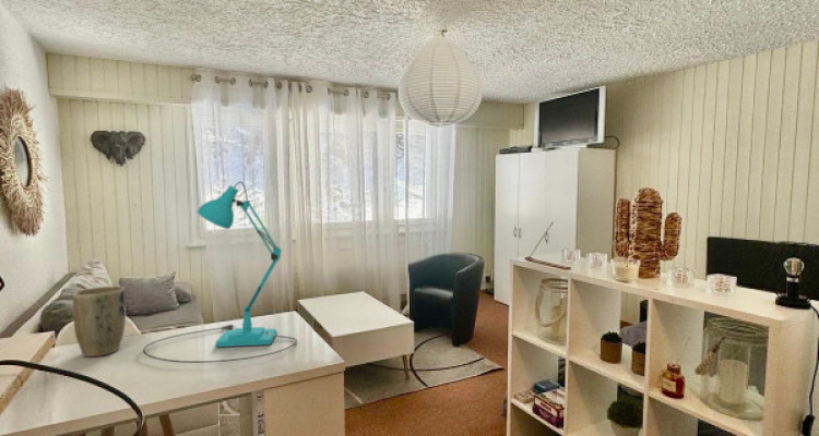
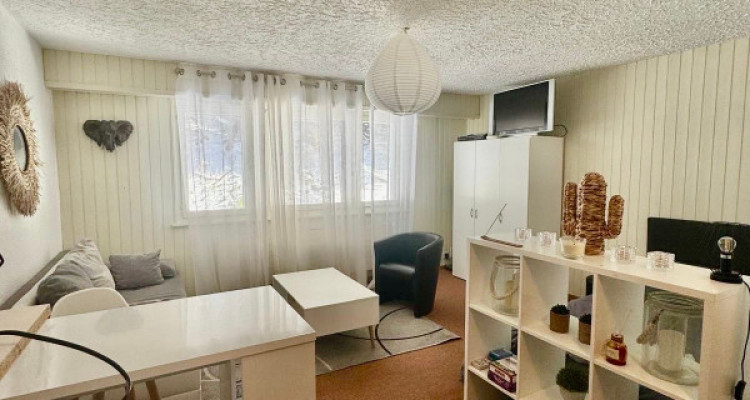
- plant pot (100, 320)
- desk lamp (225, 228)
